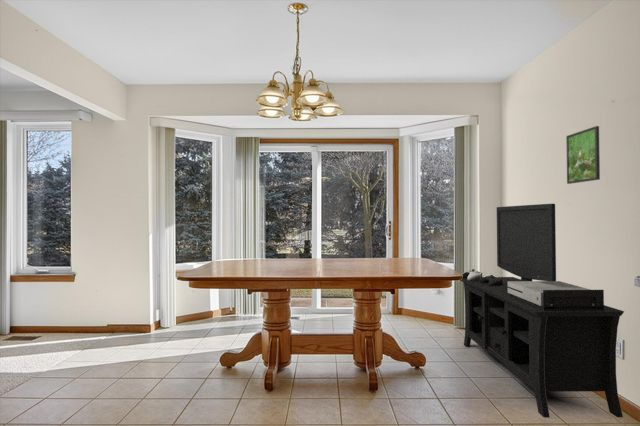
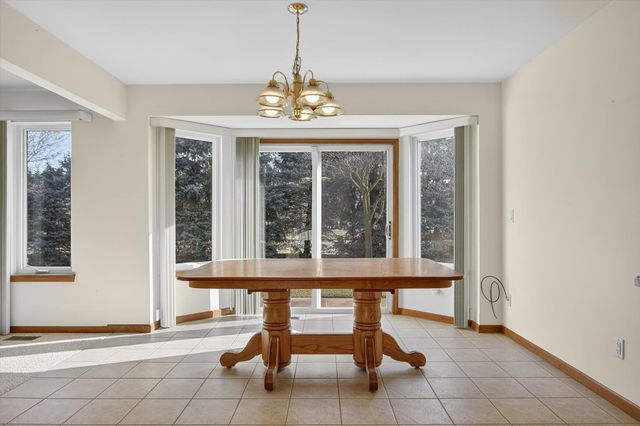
- media console (521, 289)
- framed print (582, 156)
